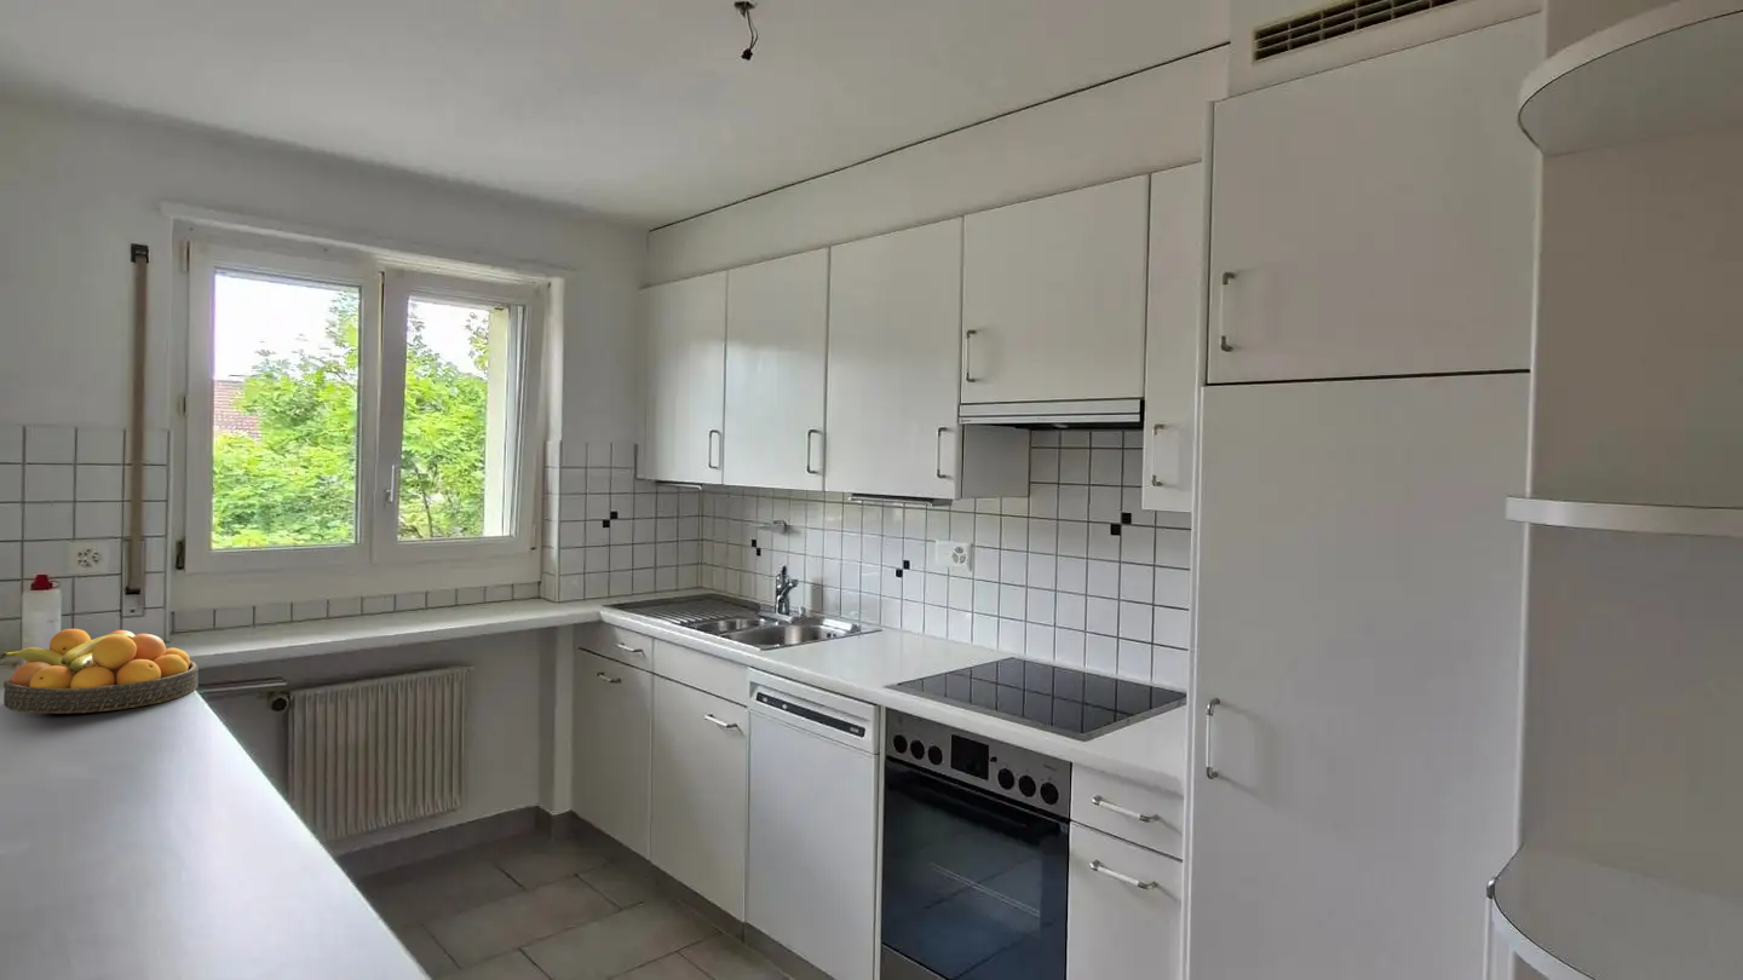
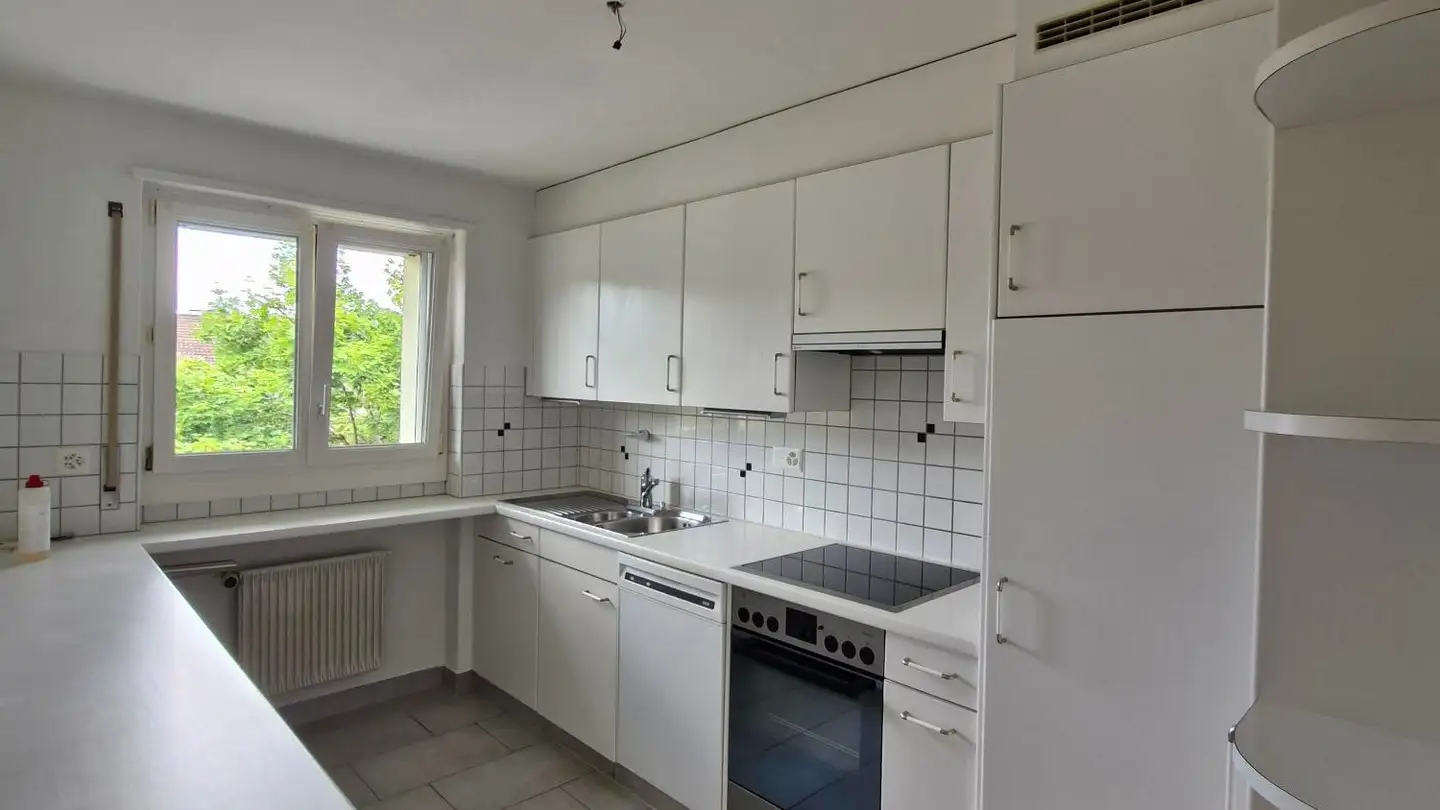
- fruit bowl (107, 663)
